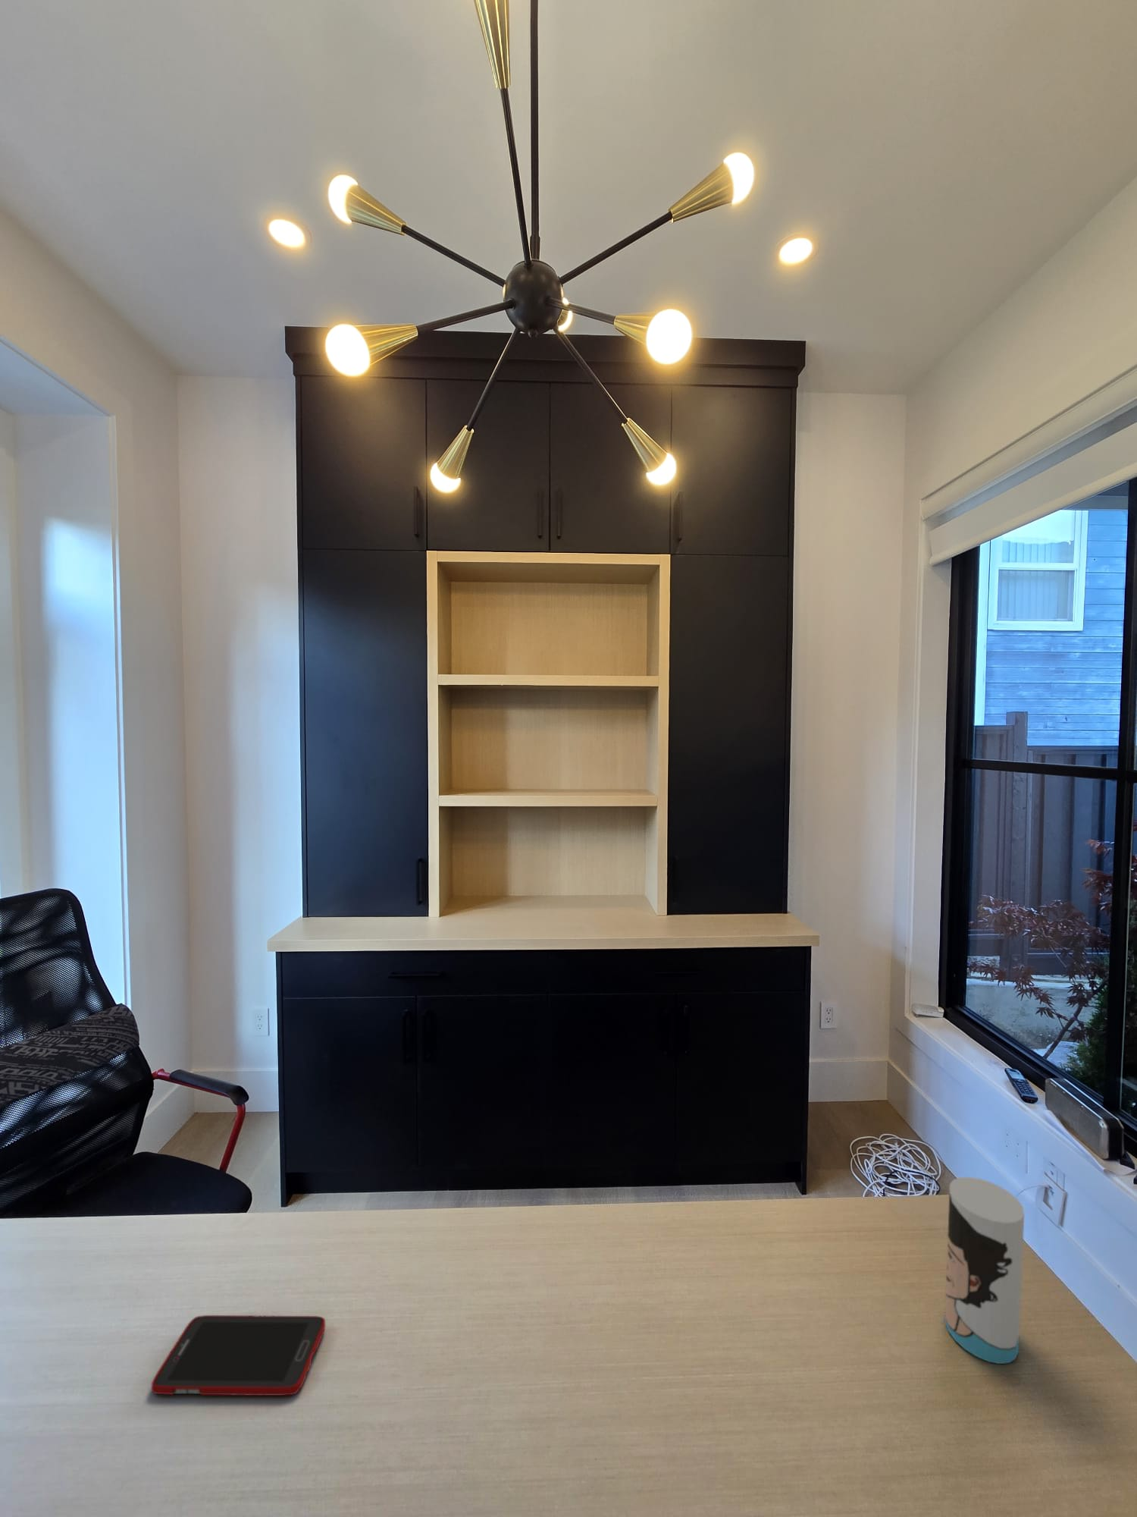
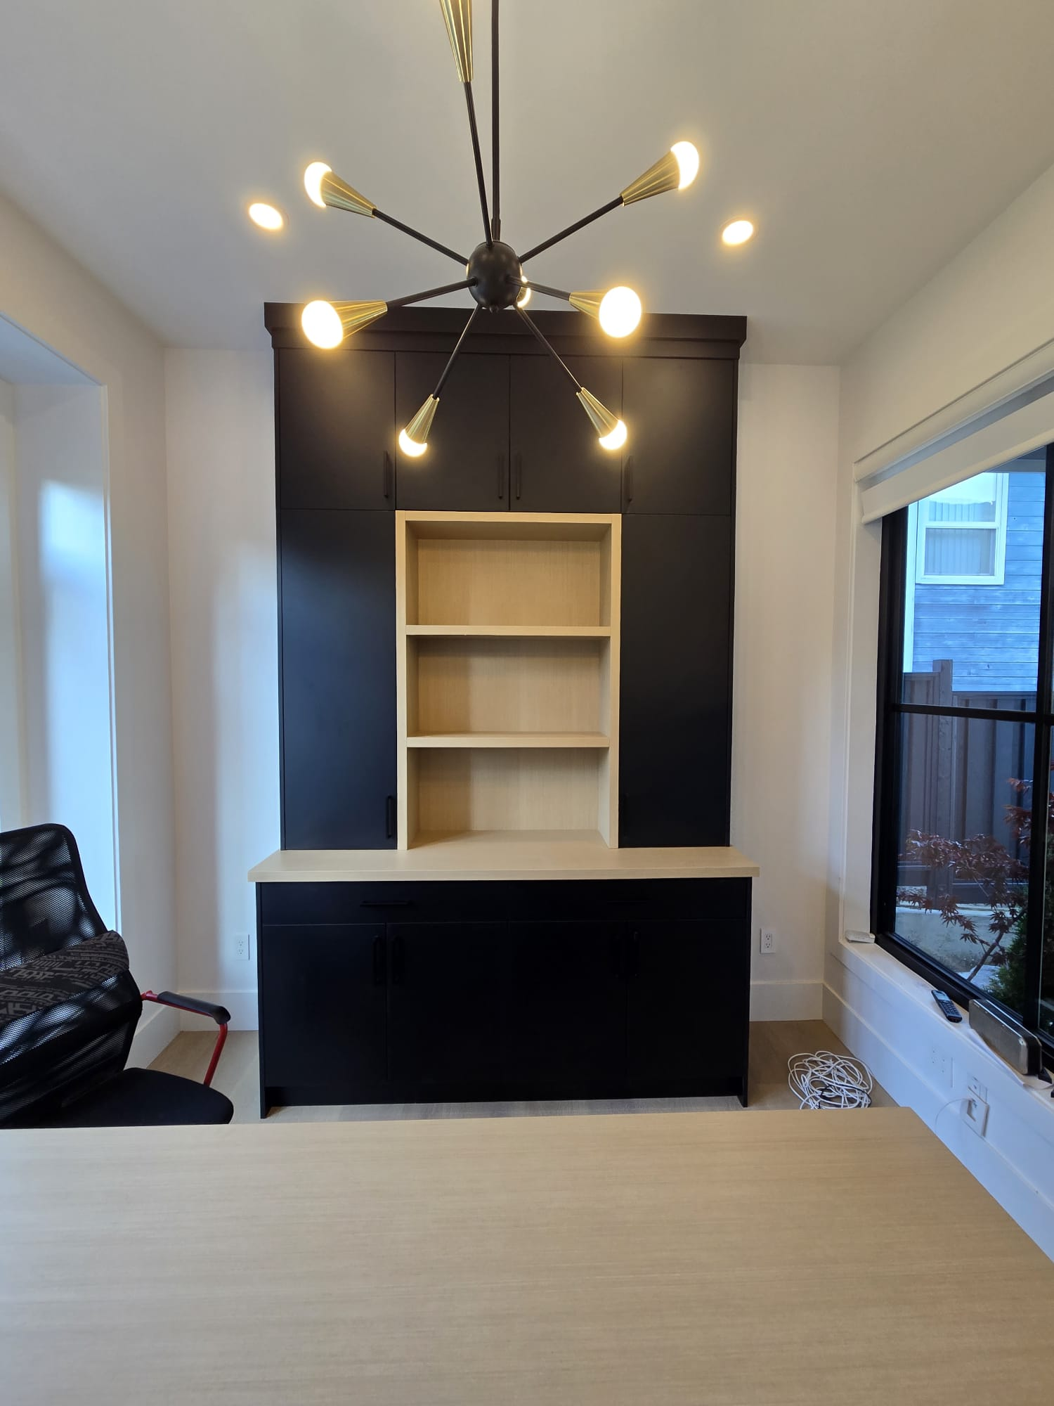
- cell phone (242, 1353)
- cup (983, 1266)
